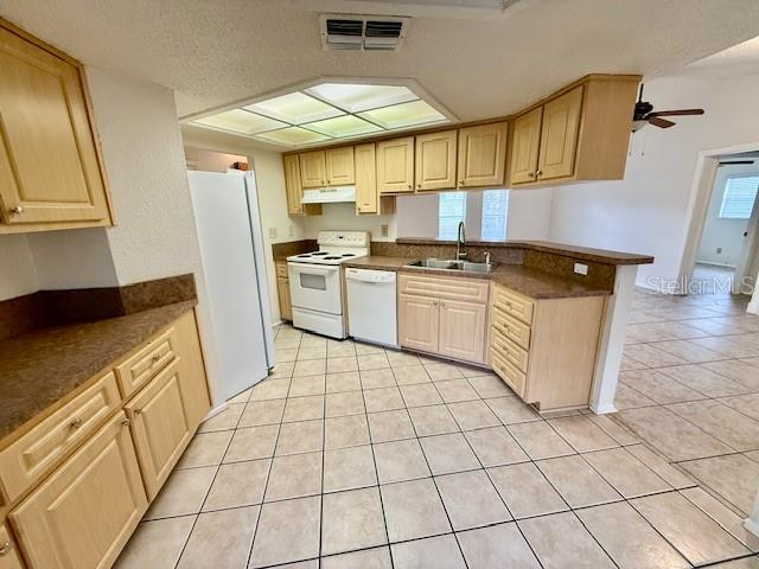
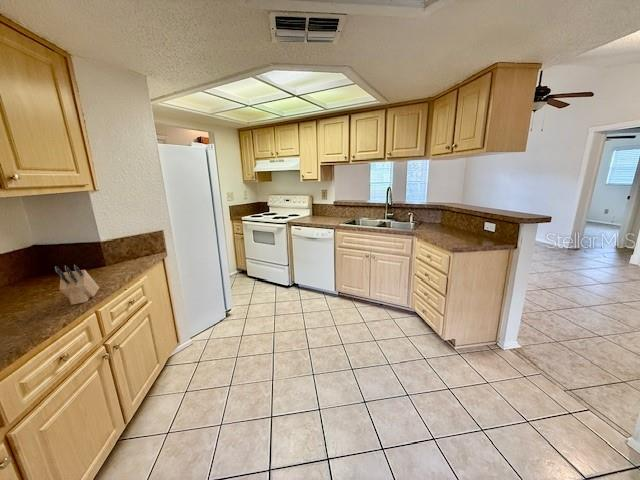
+ knife block (77, 279)
